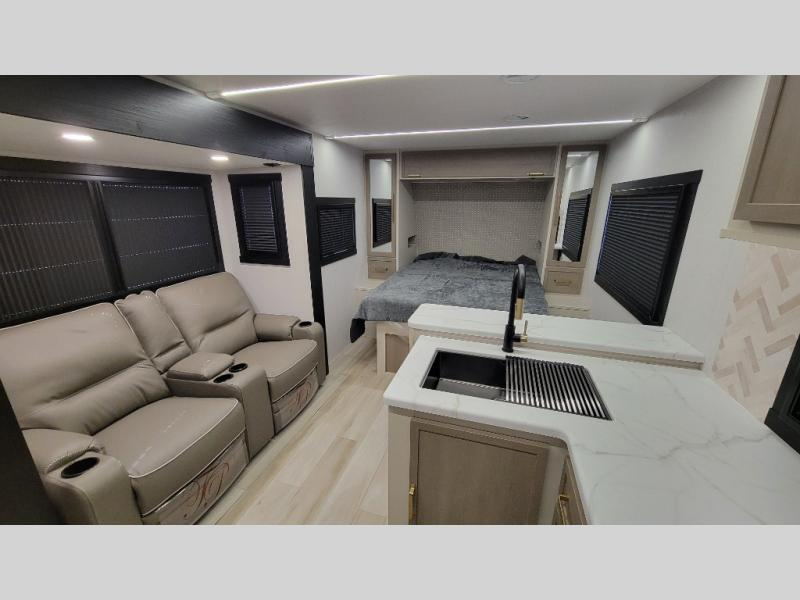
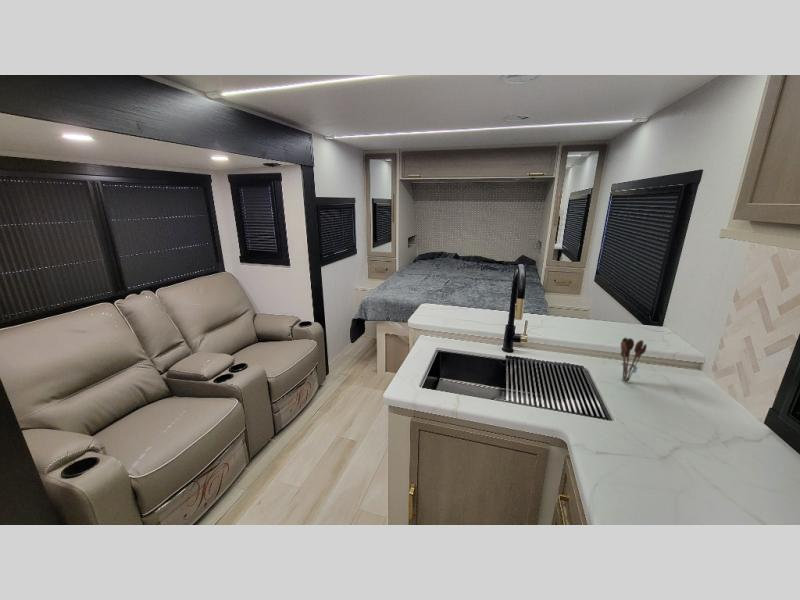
+ utensil holder (628, 359)
